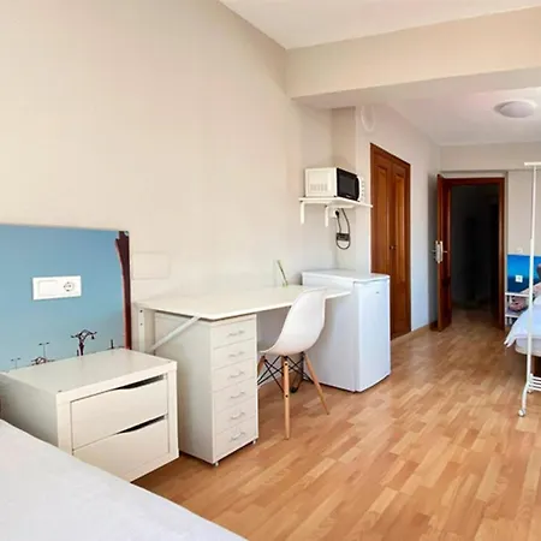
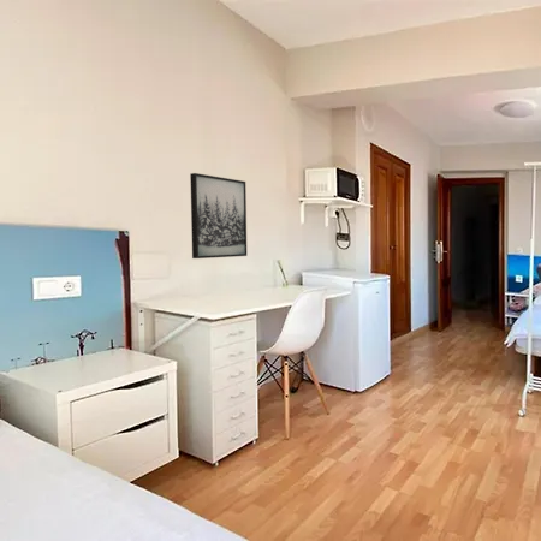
+ wall art (220, 218)
